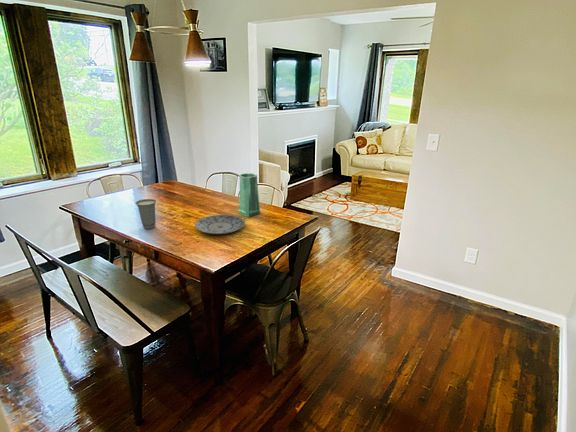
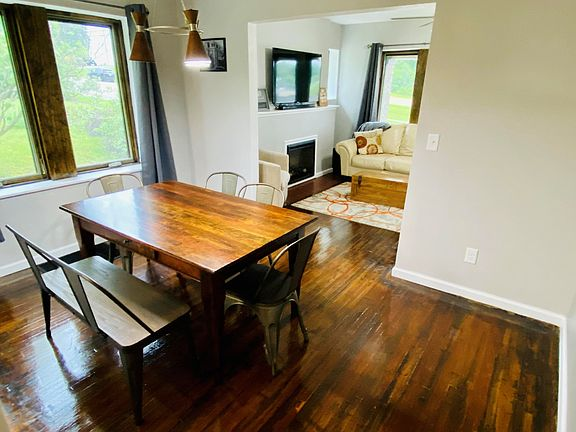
- vase (249, 194)
- plate (220, 225)
- cup (147, 214)
